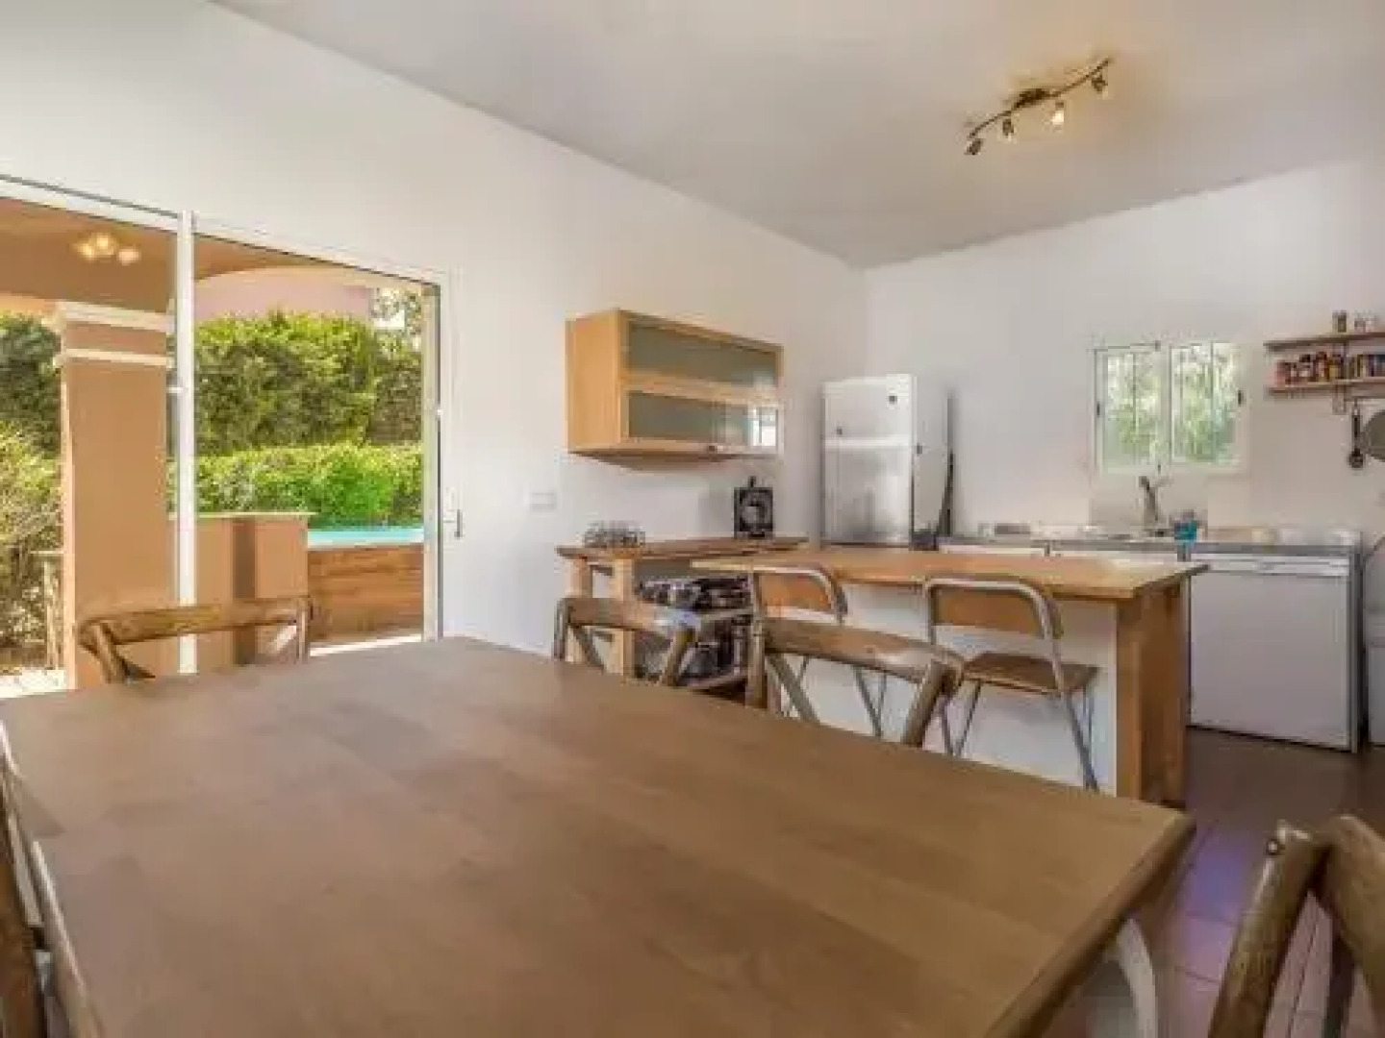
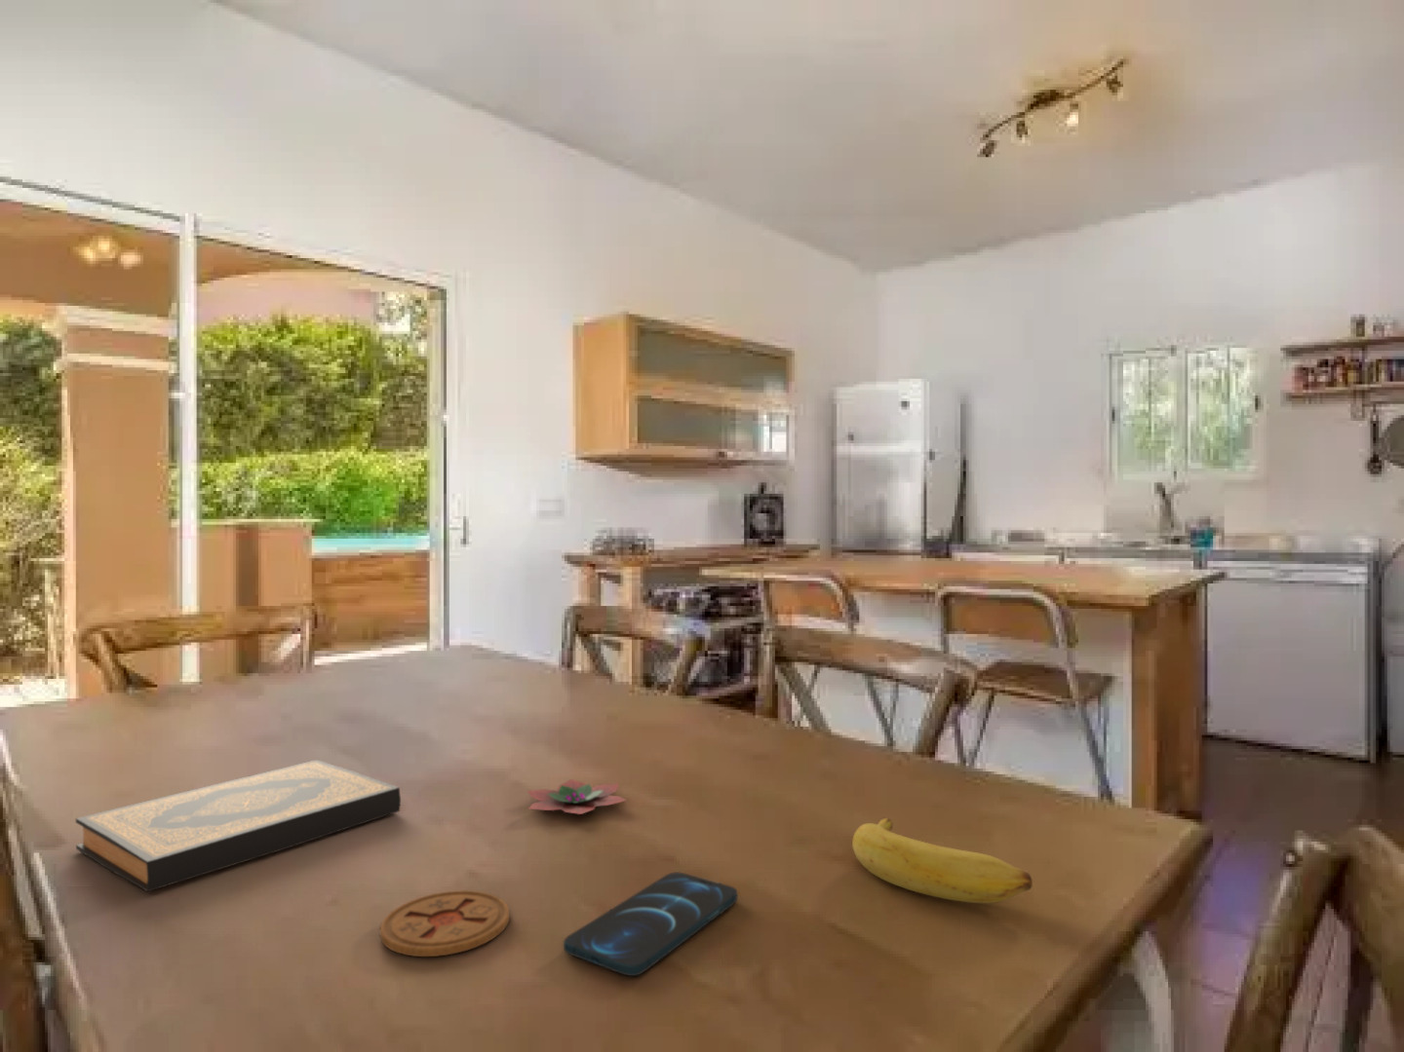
+ smartphone (657, 917)
+ coaster (446, 921)
+ banana (936, 856)
+ flower (575, 798)
+ hardback book (247, 816)
